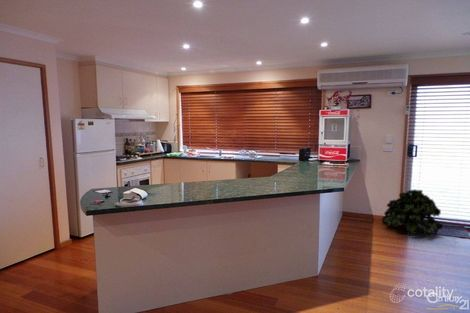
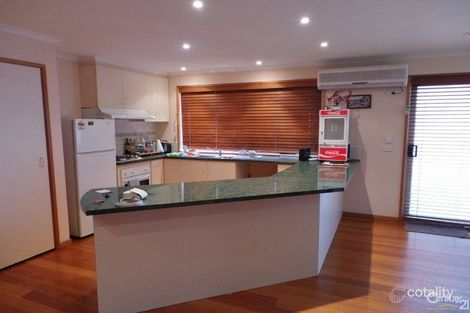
- potted plant (410, 210)
